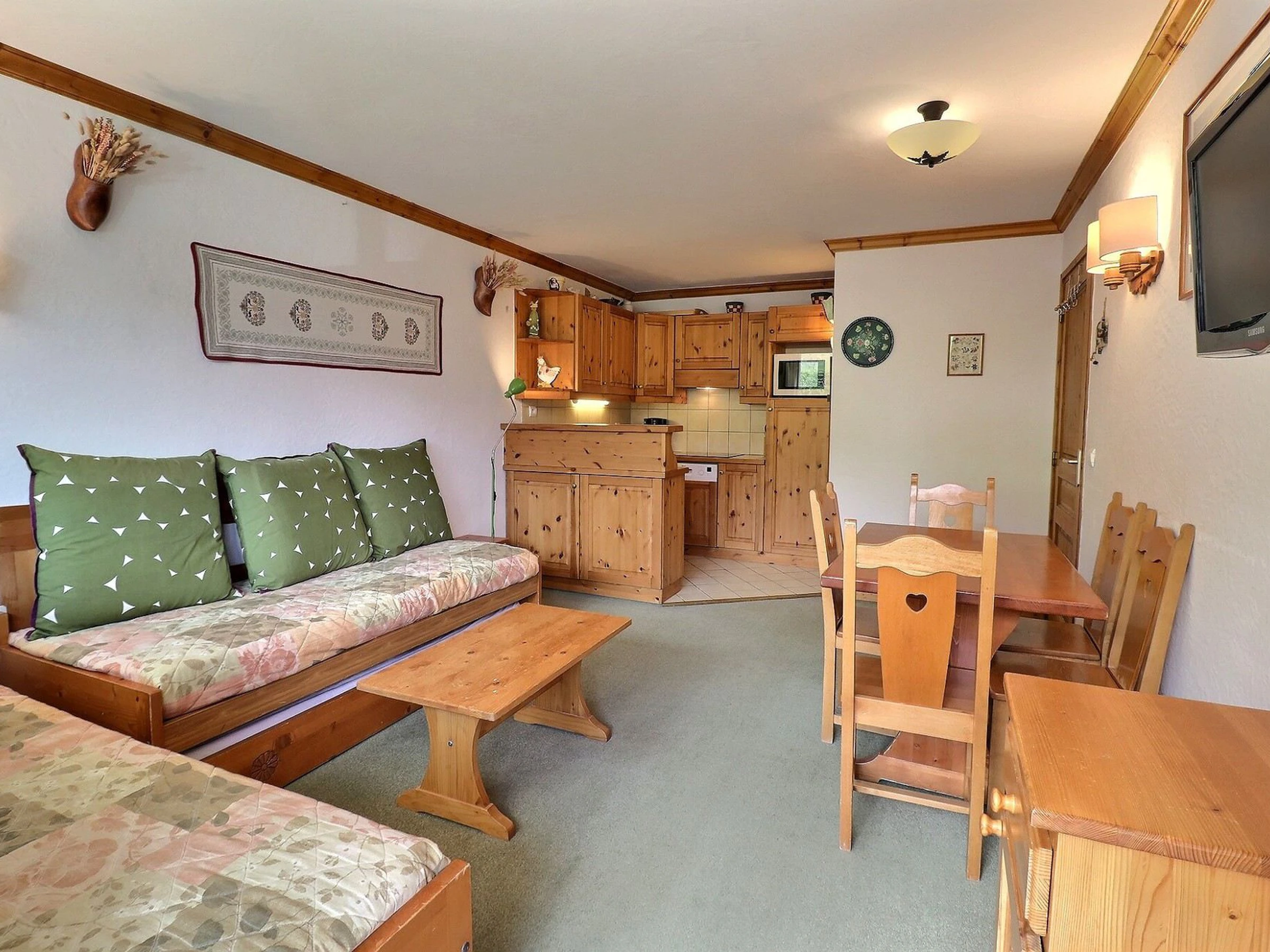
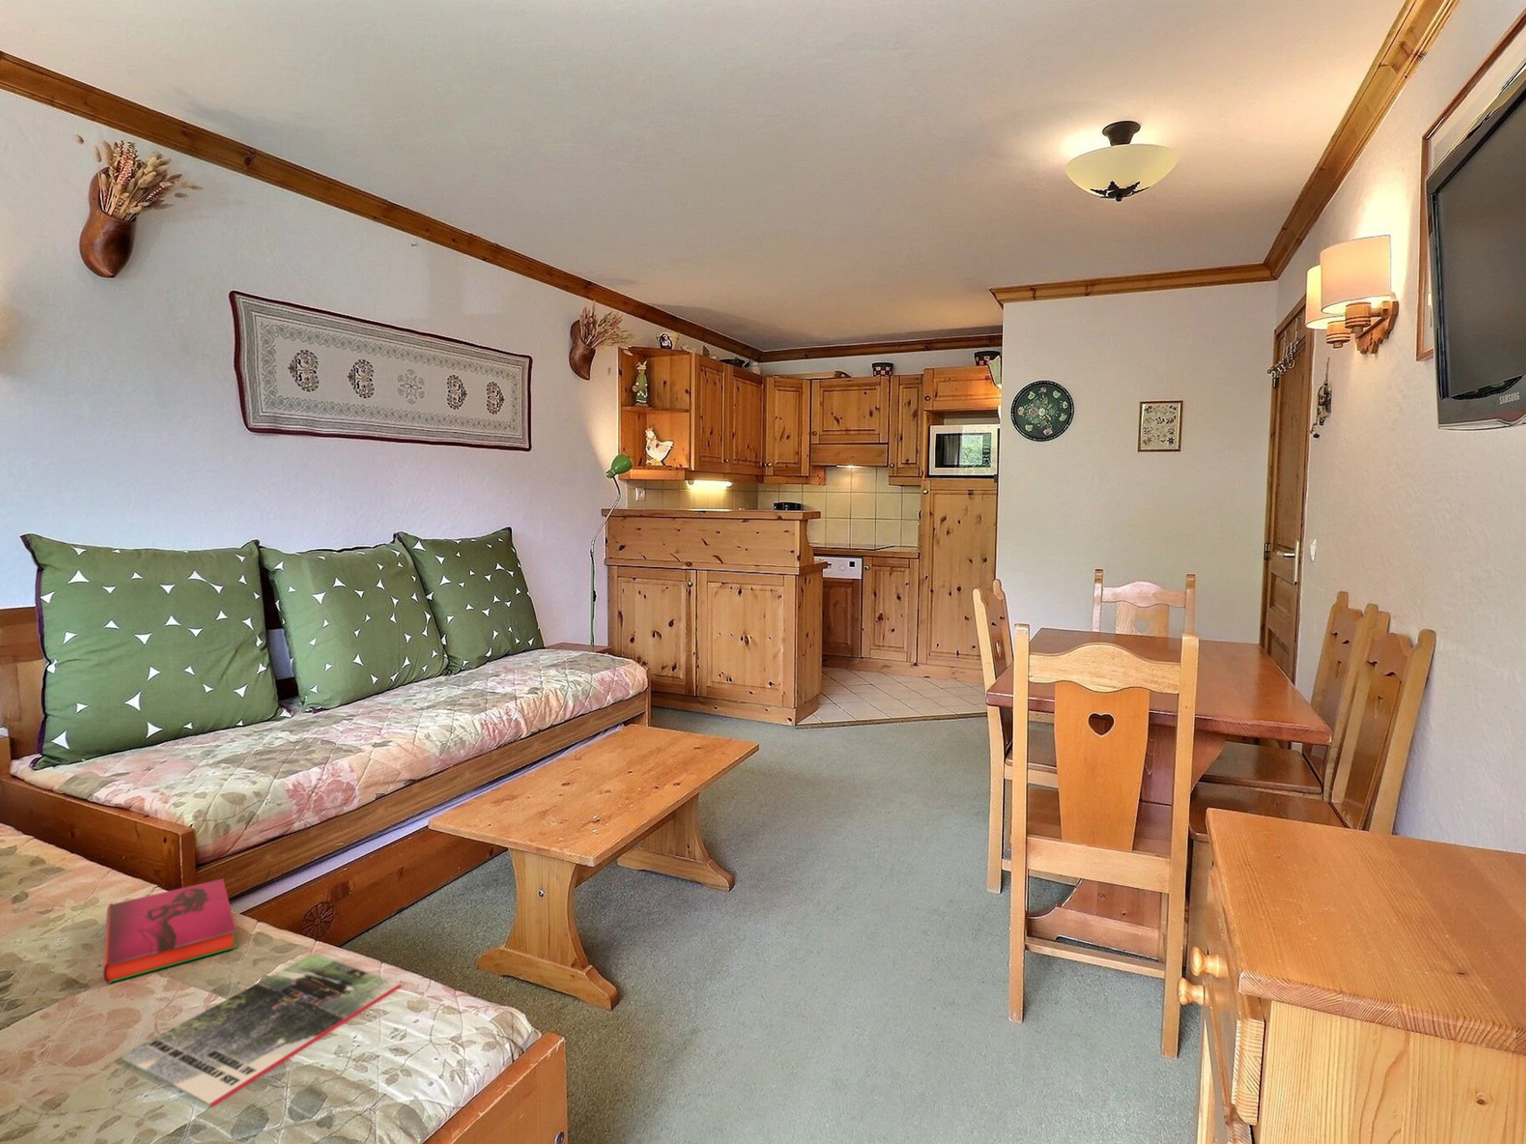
+ magazine (269, 1019)
+ hardback book (169, 925)
